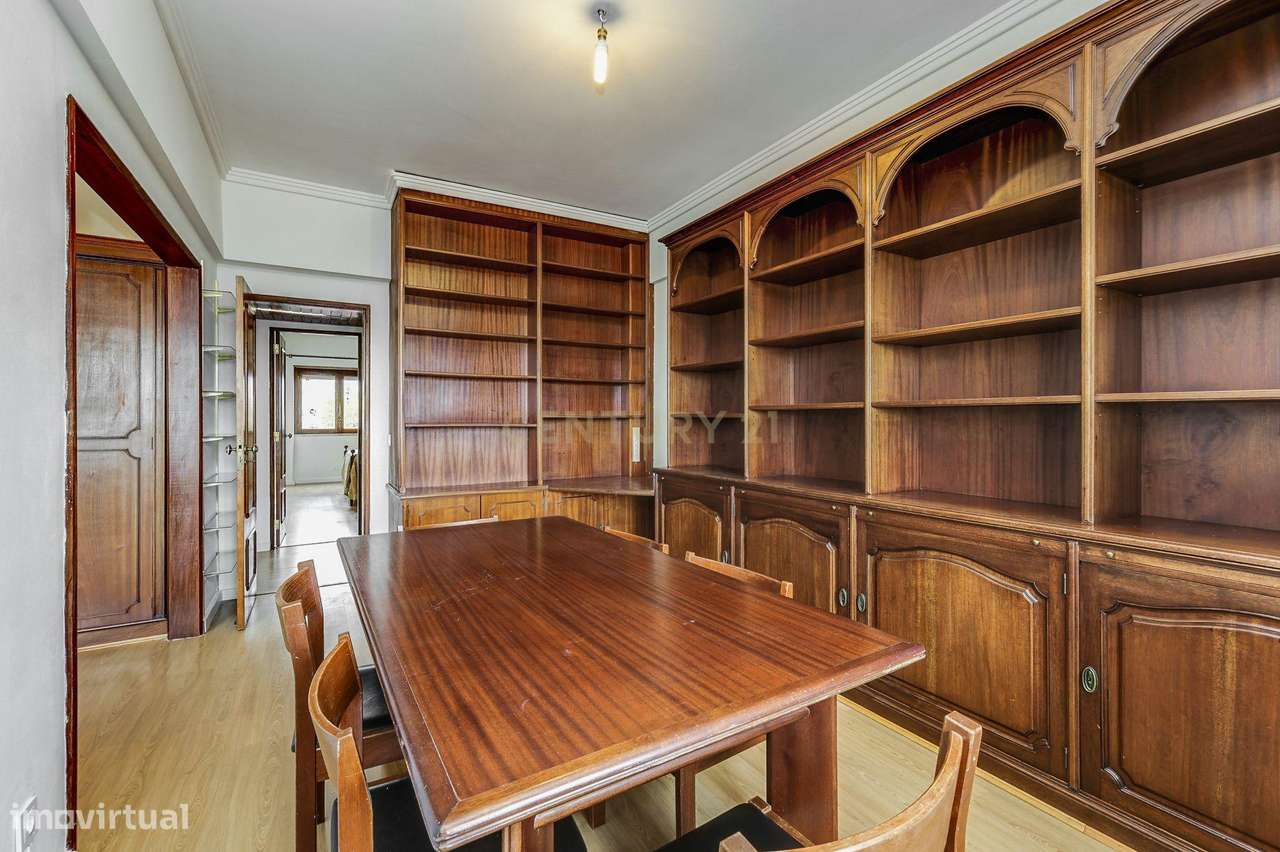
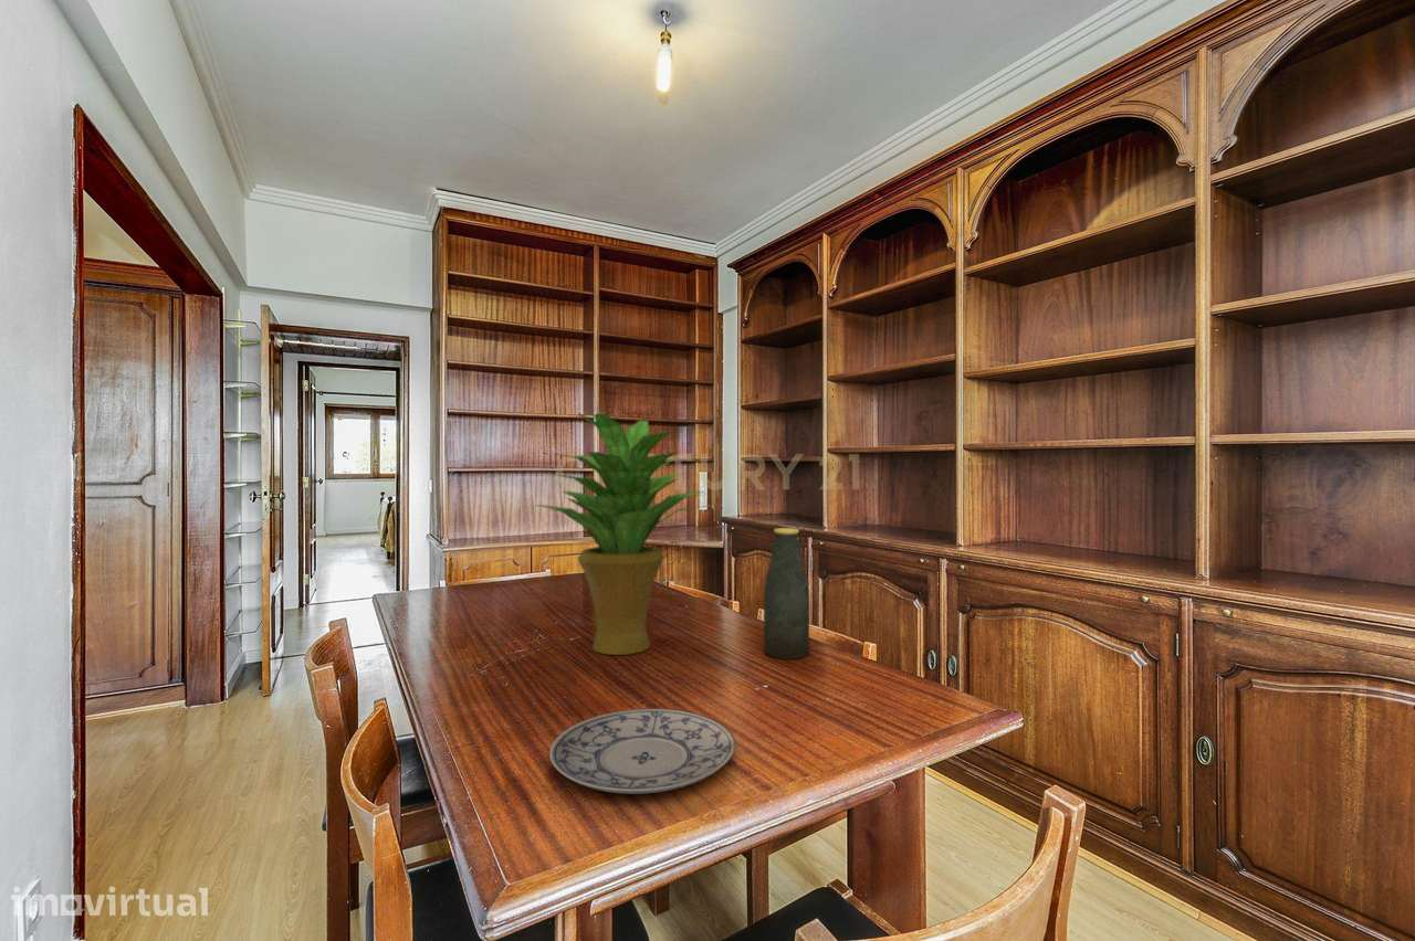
+ bottle (786, 591)
+ potted plant (620, 527)
+ plate (643, 752)
